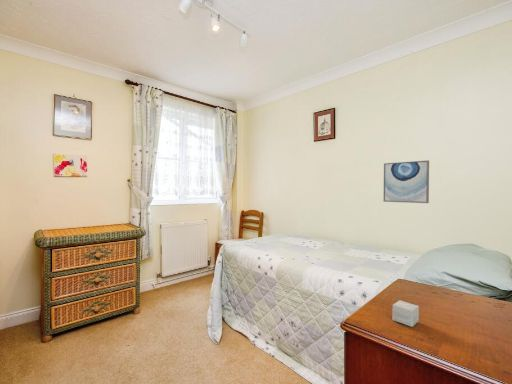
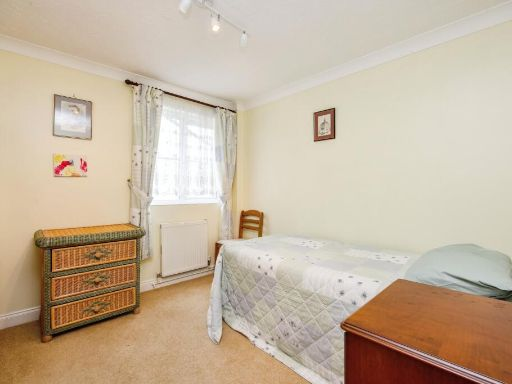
- wall art (405, 182)
- small box (405, 312)
